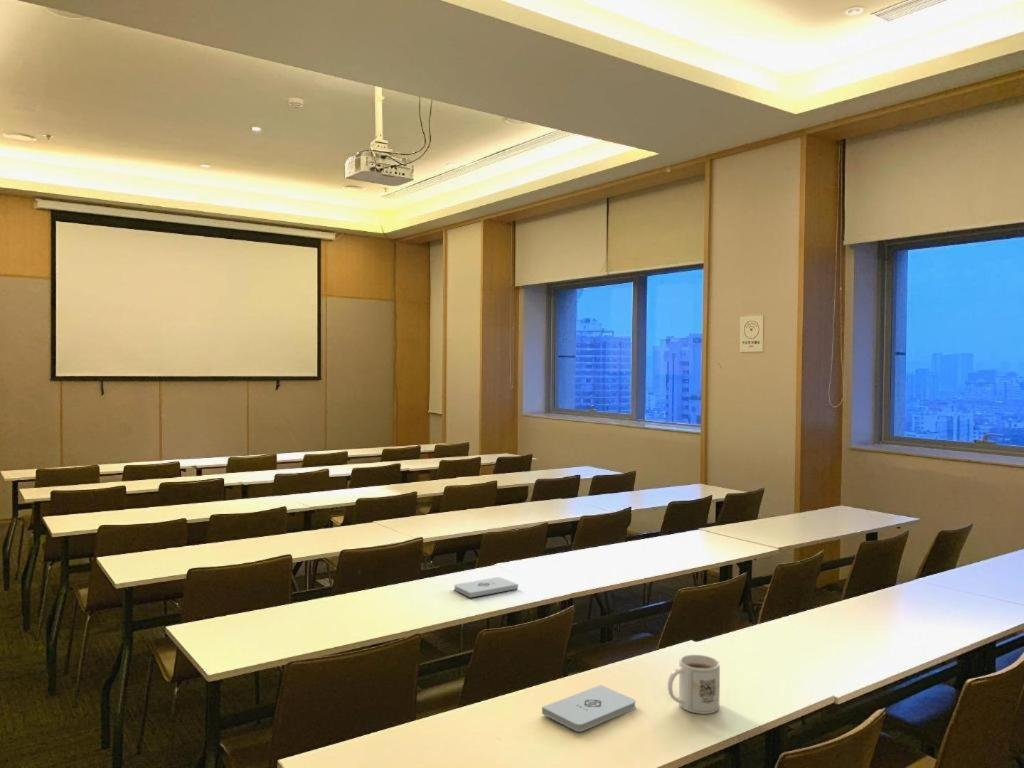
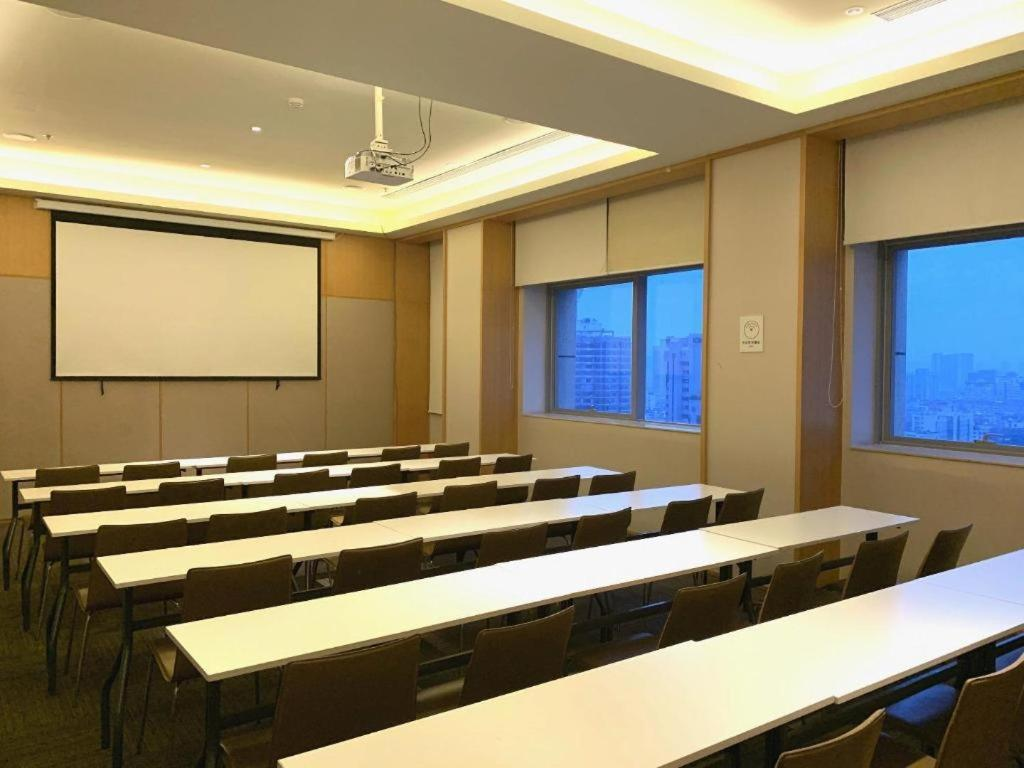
- notepad (485, 586)
- notepad (590, 707)
- mug (694, 683)
